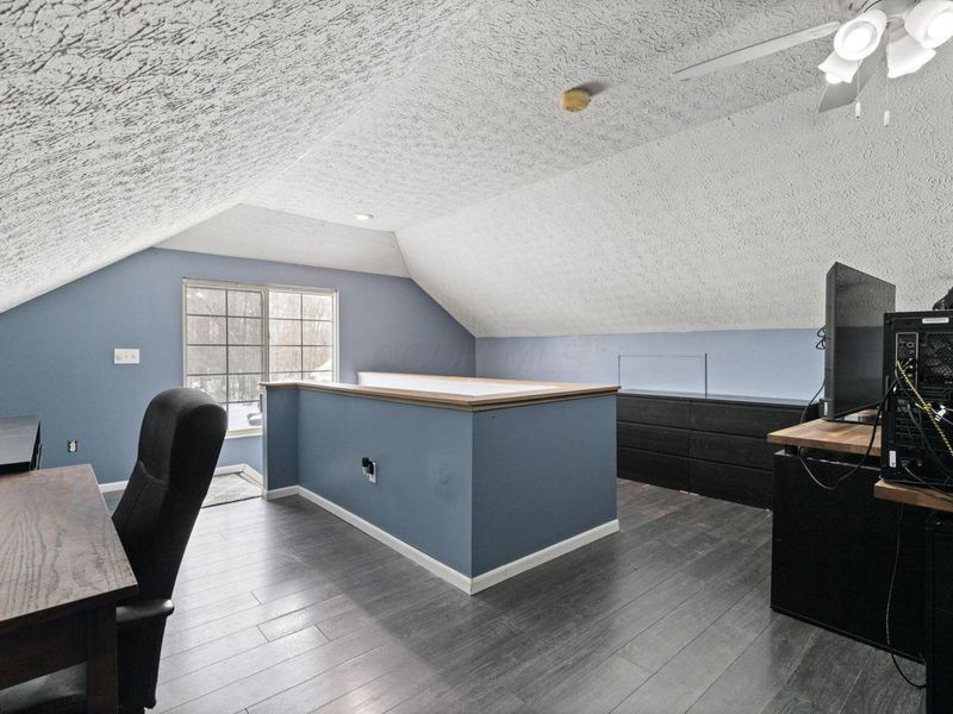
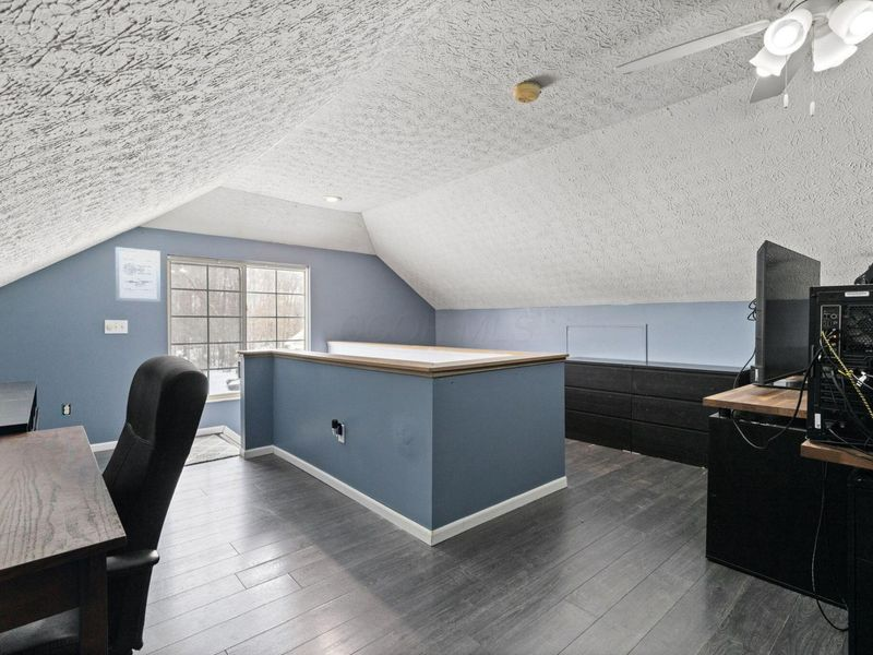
+ wall art (137, 275)
